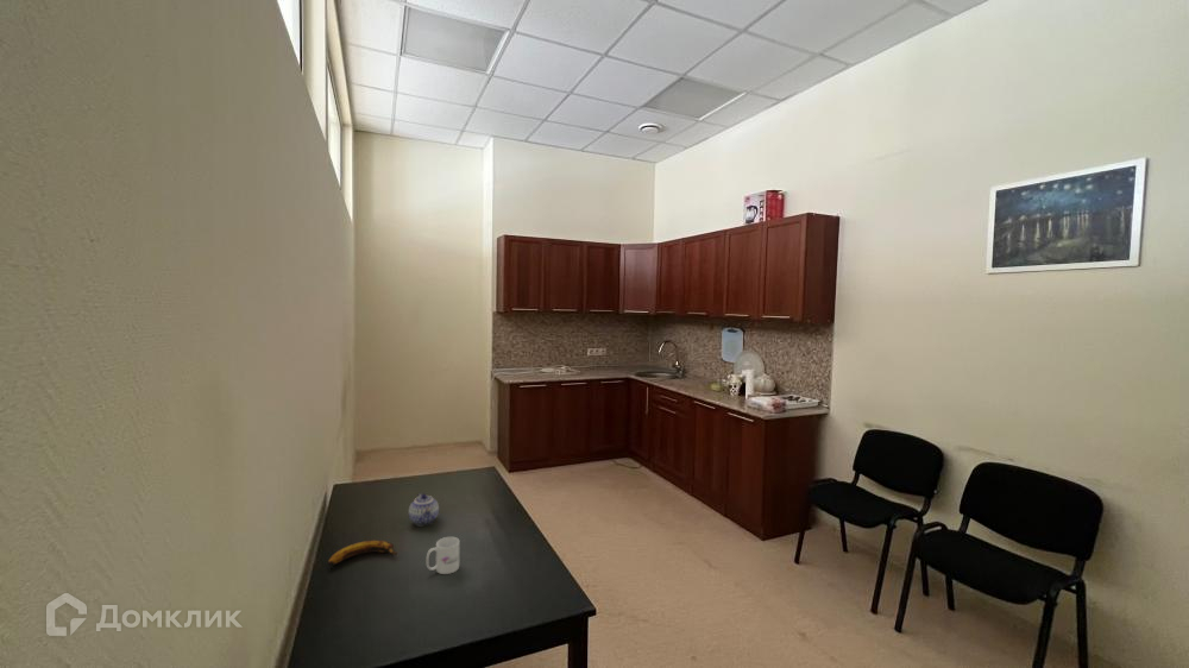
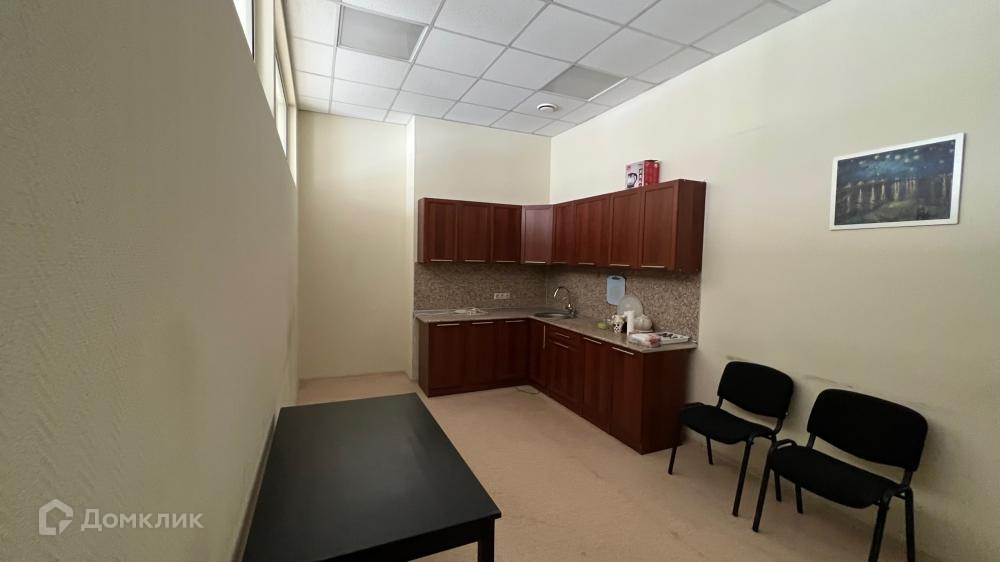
- mug (442, 556)
- banana (363, 553)
- teapot (423, 508)
